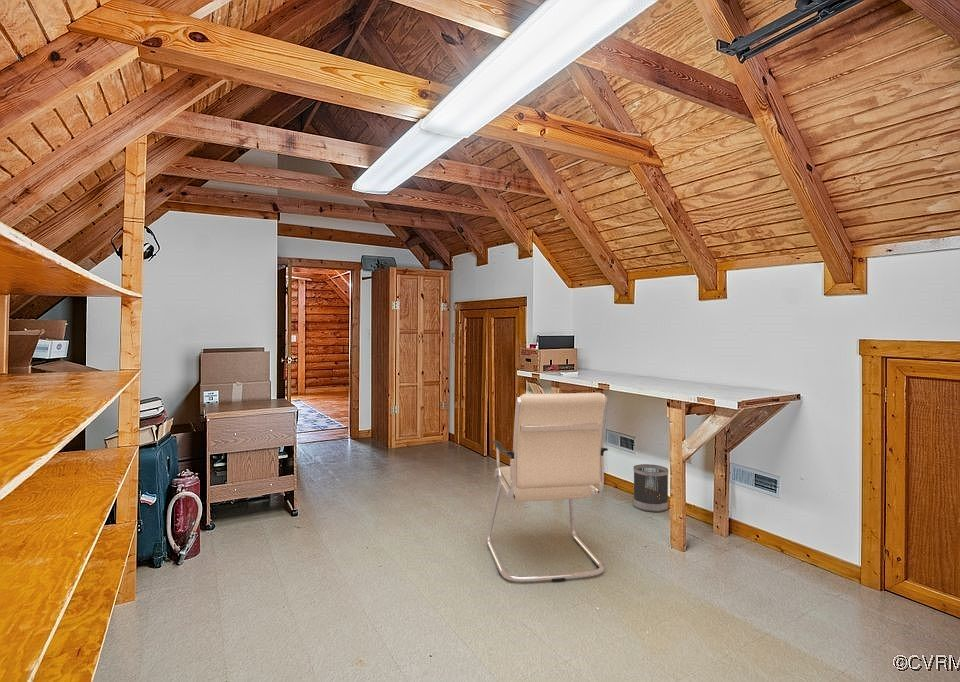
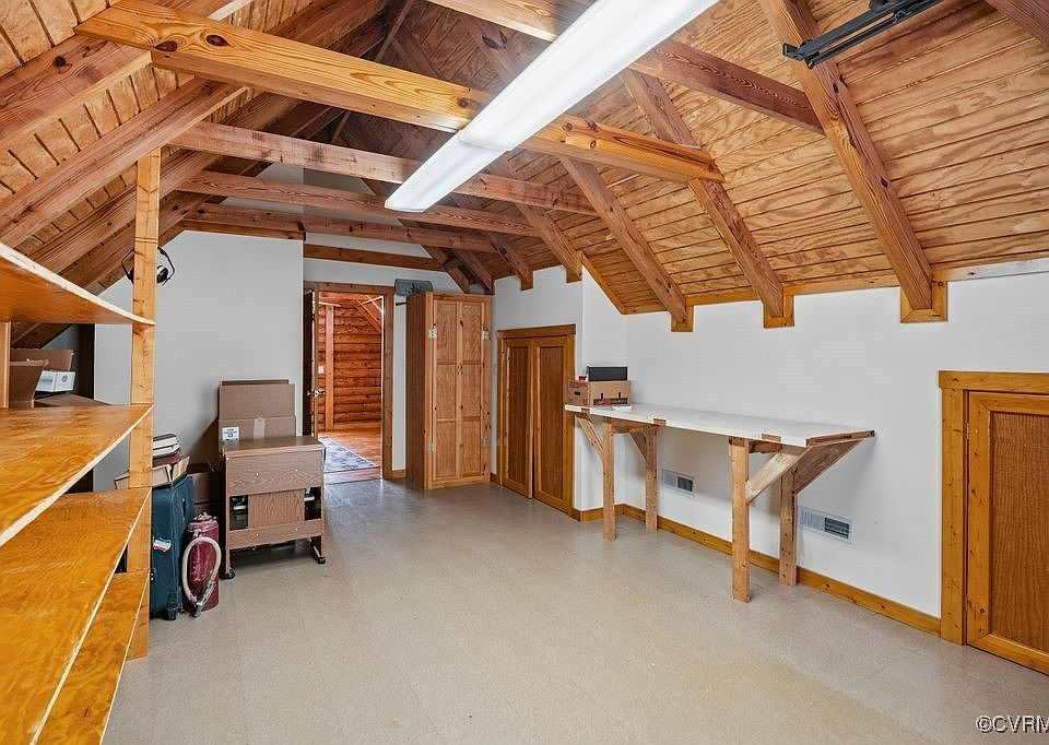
- wastebasket (650, 487)
- office chair (544, 473)
